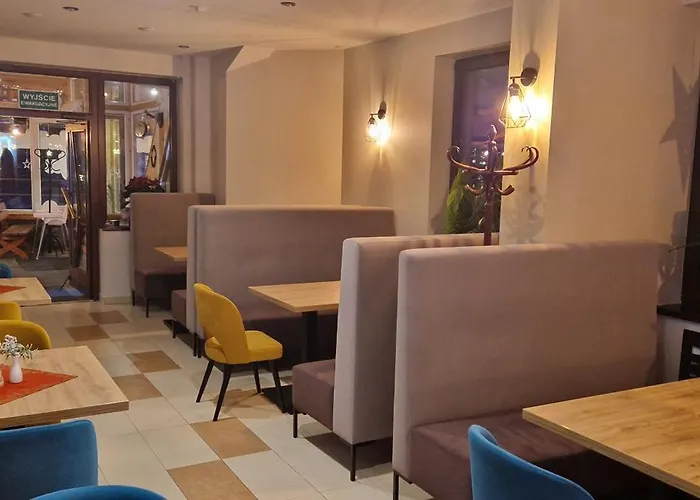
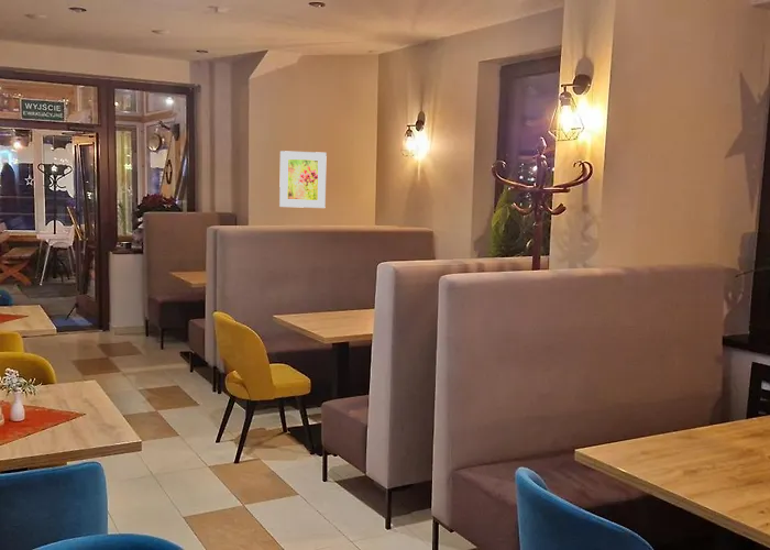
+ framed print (302, 179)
